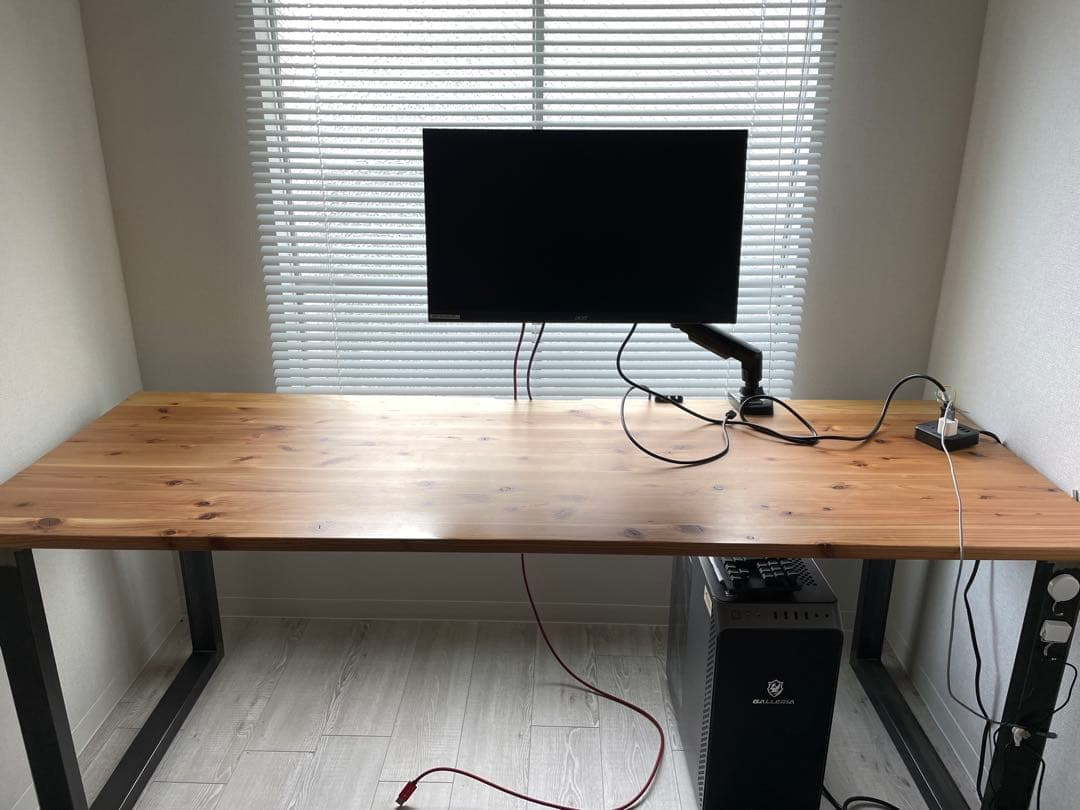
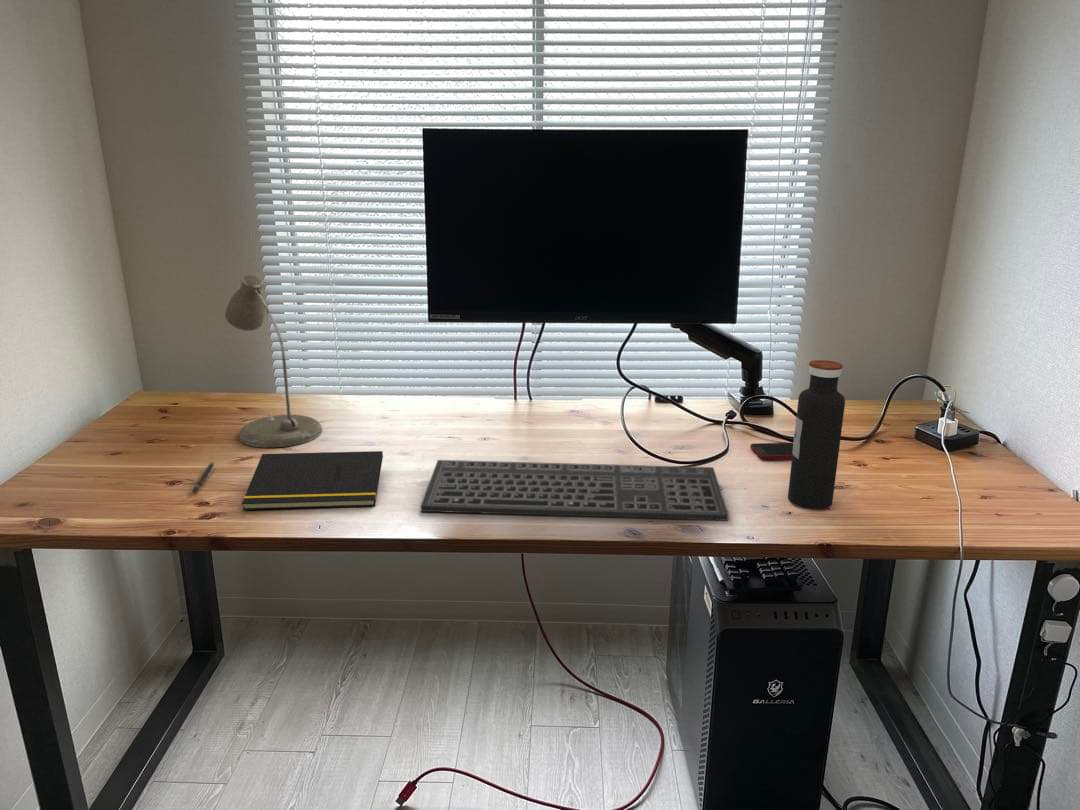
+ keyboard (573, 488)
+ water bottle (817, 434)
+ pen (203, 477)
+ notepad (316, 478)
+ desk lamp (281, 351)
+ cell phone (788, 451)
